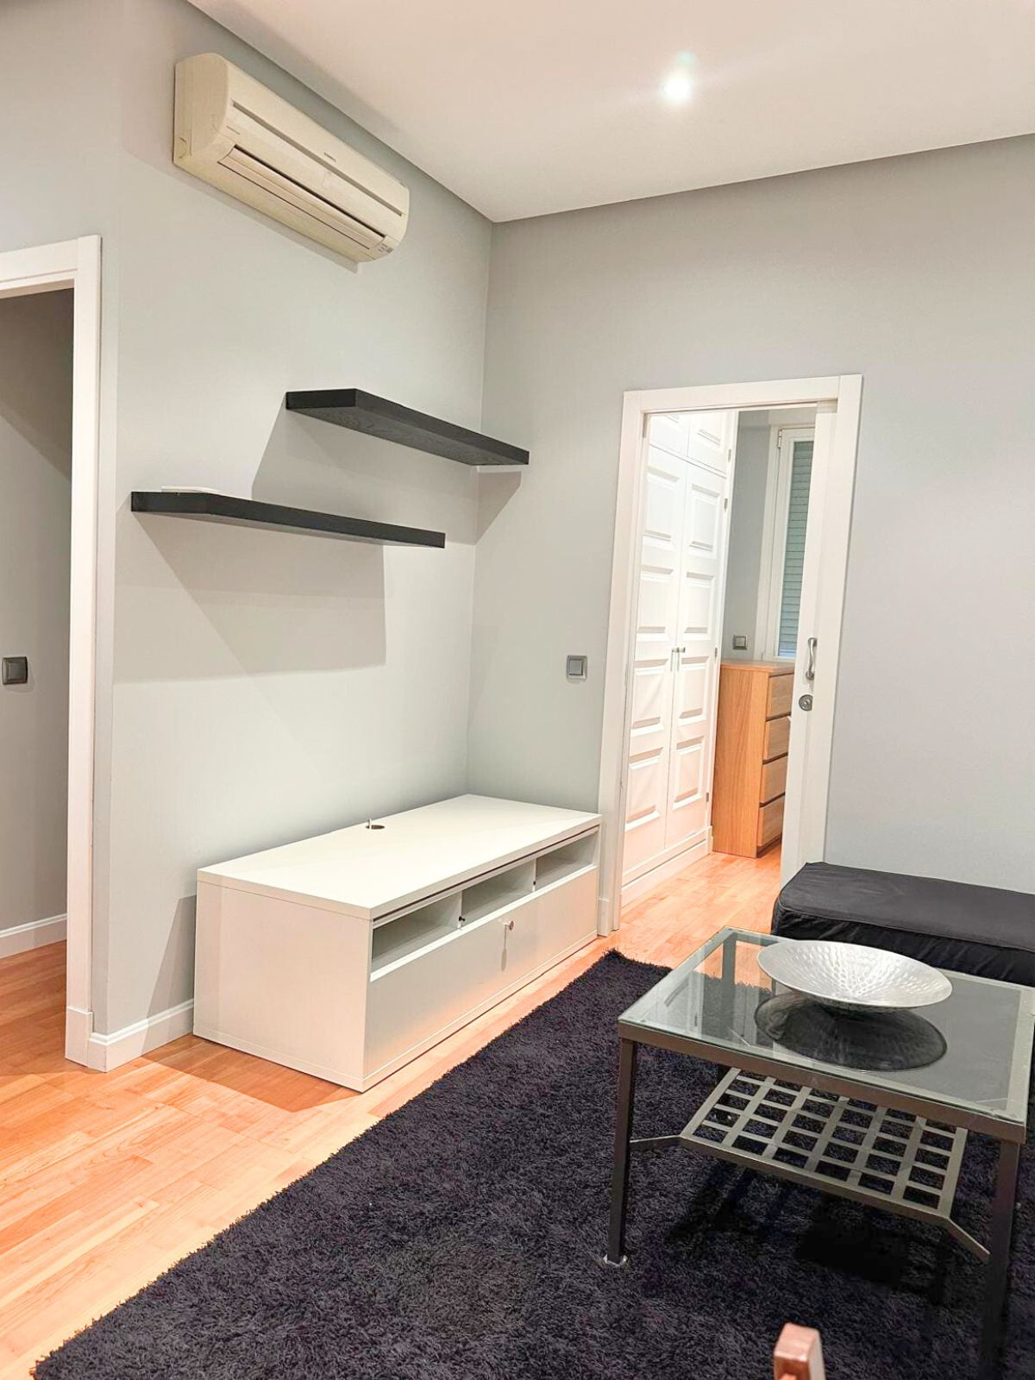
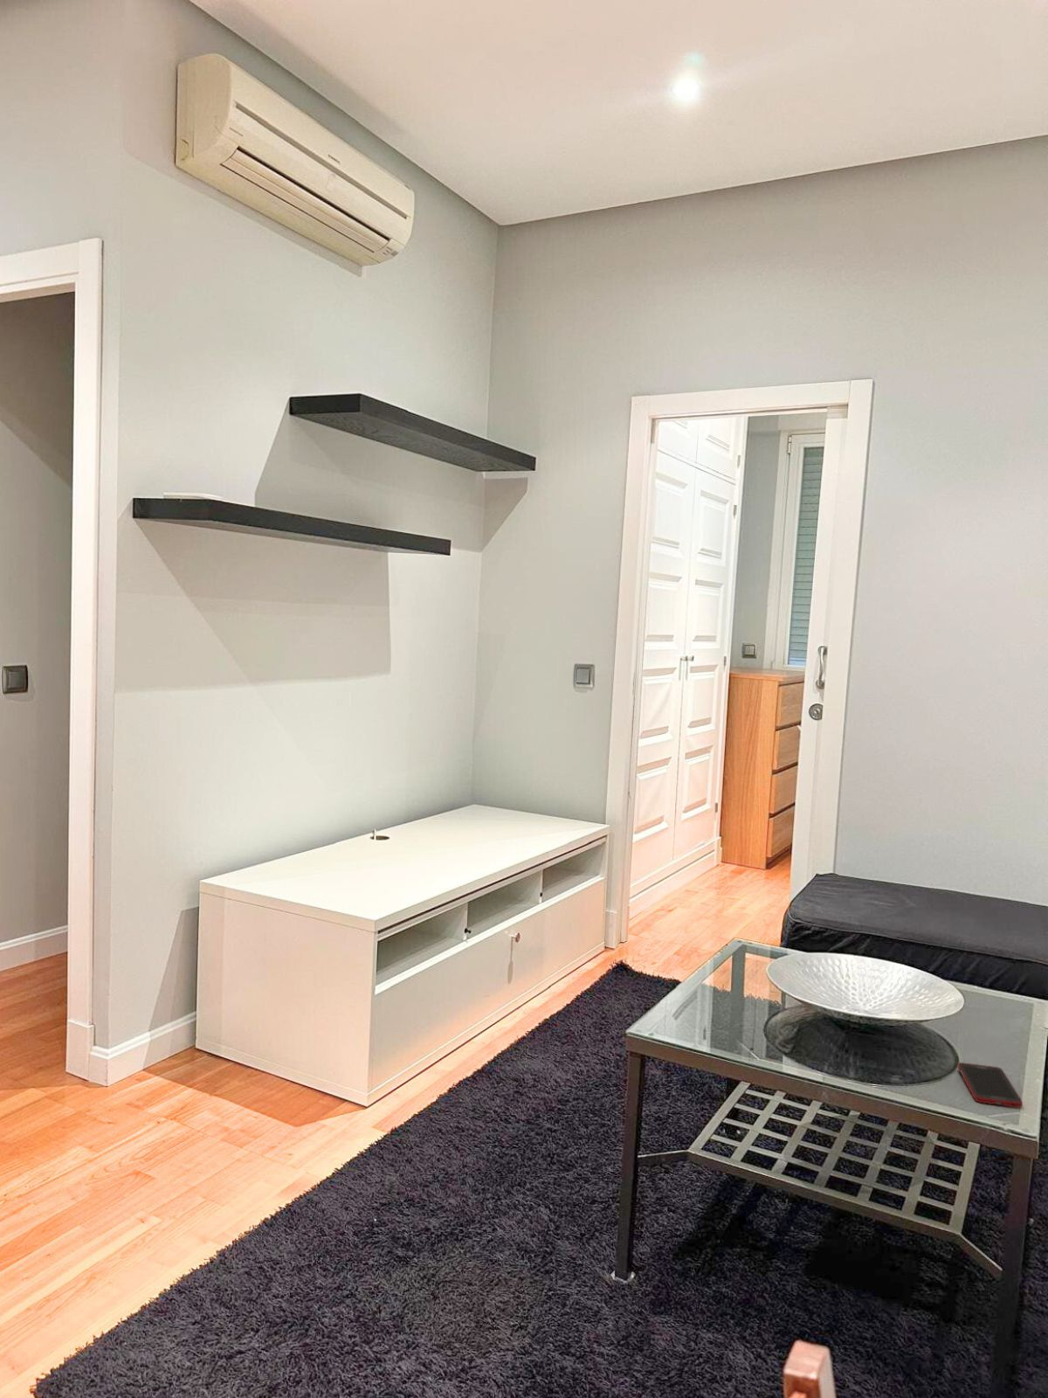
+ cell phone (989, 1084)
